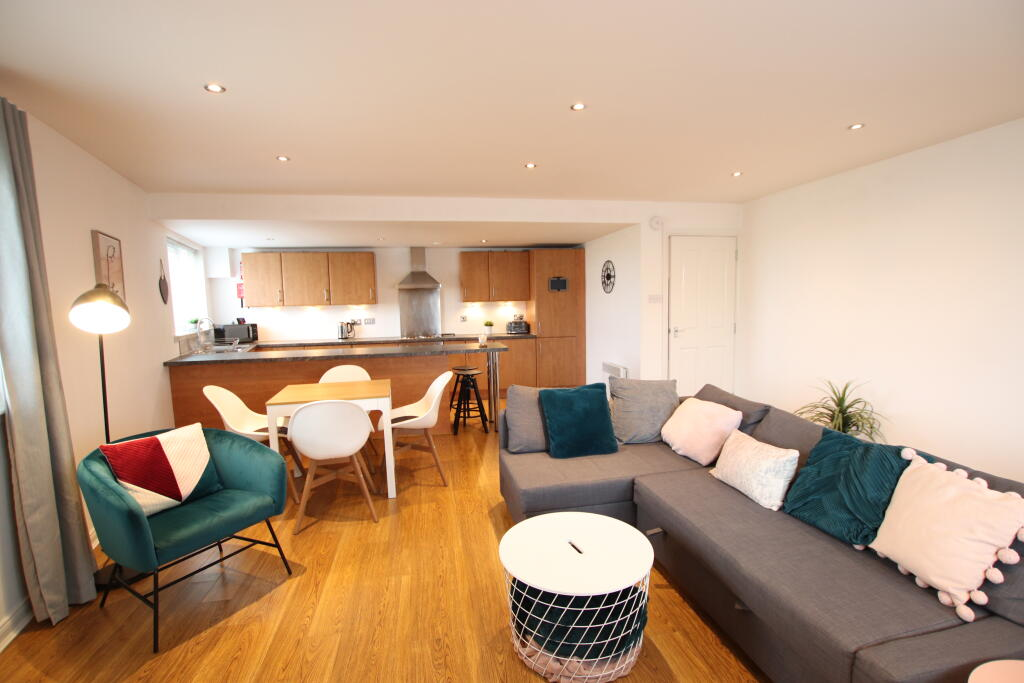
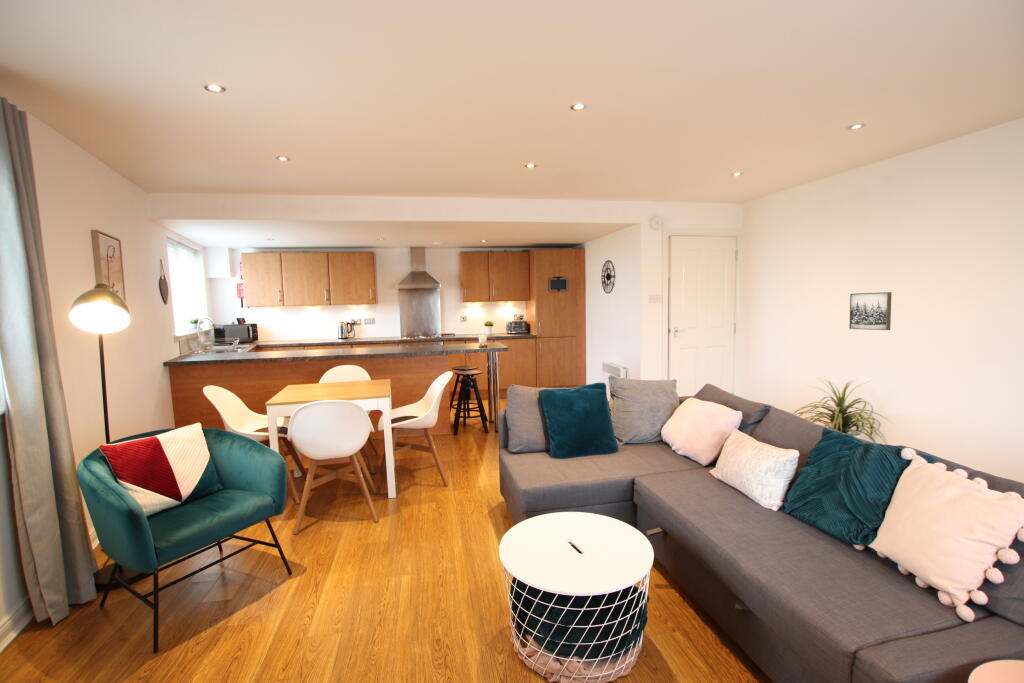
+ wall art (869, 311)
